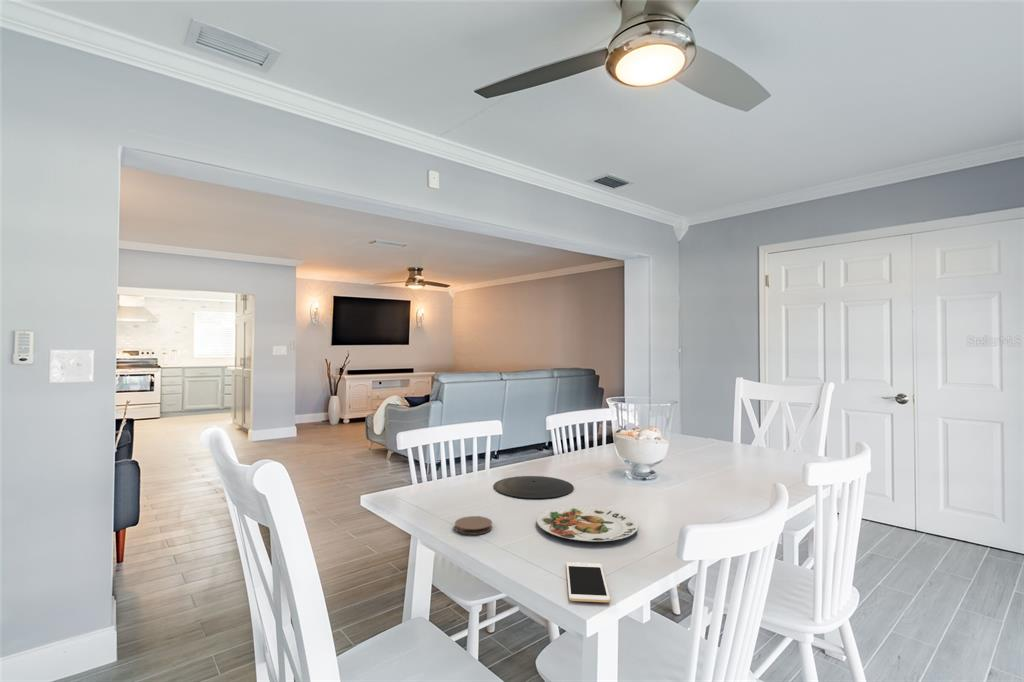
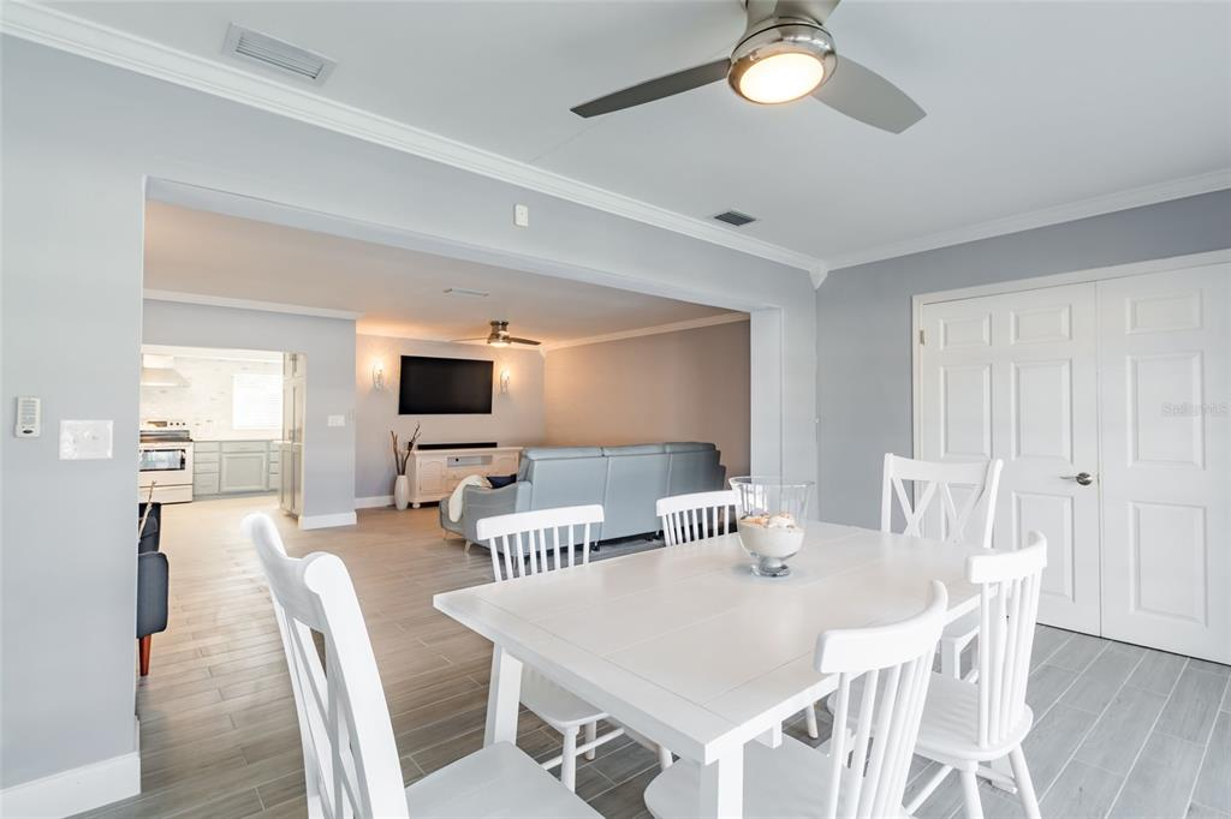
- coaster (473, 525)
- plate (586, 523)
- plate (533, 483)
- cell phone (586, 580)
